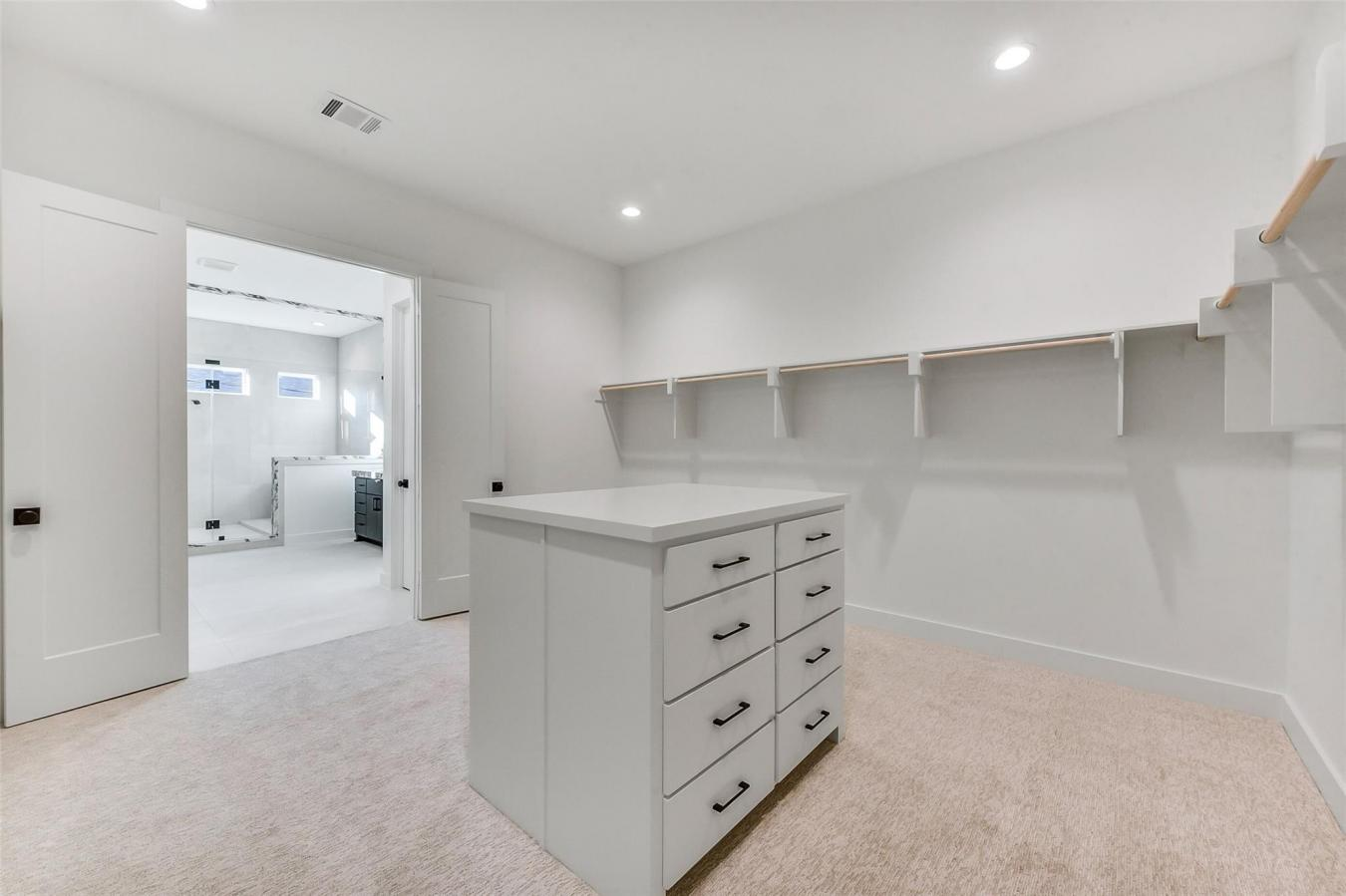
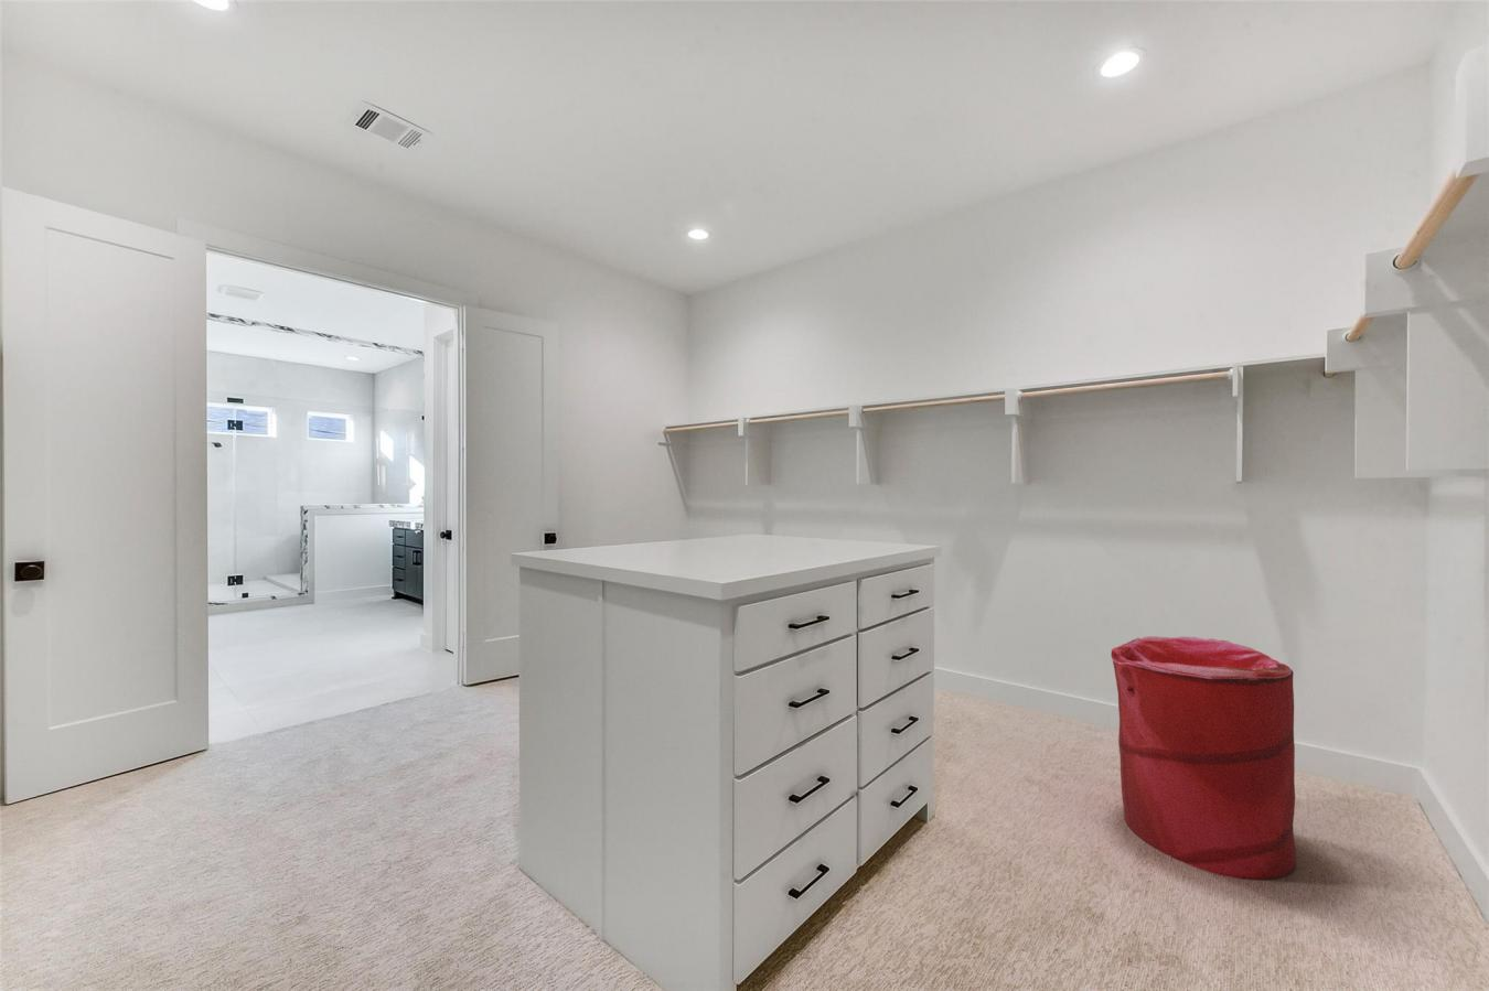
+ laundry hamper (1197, 742)
